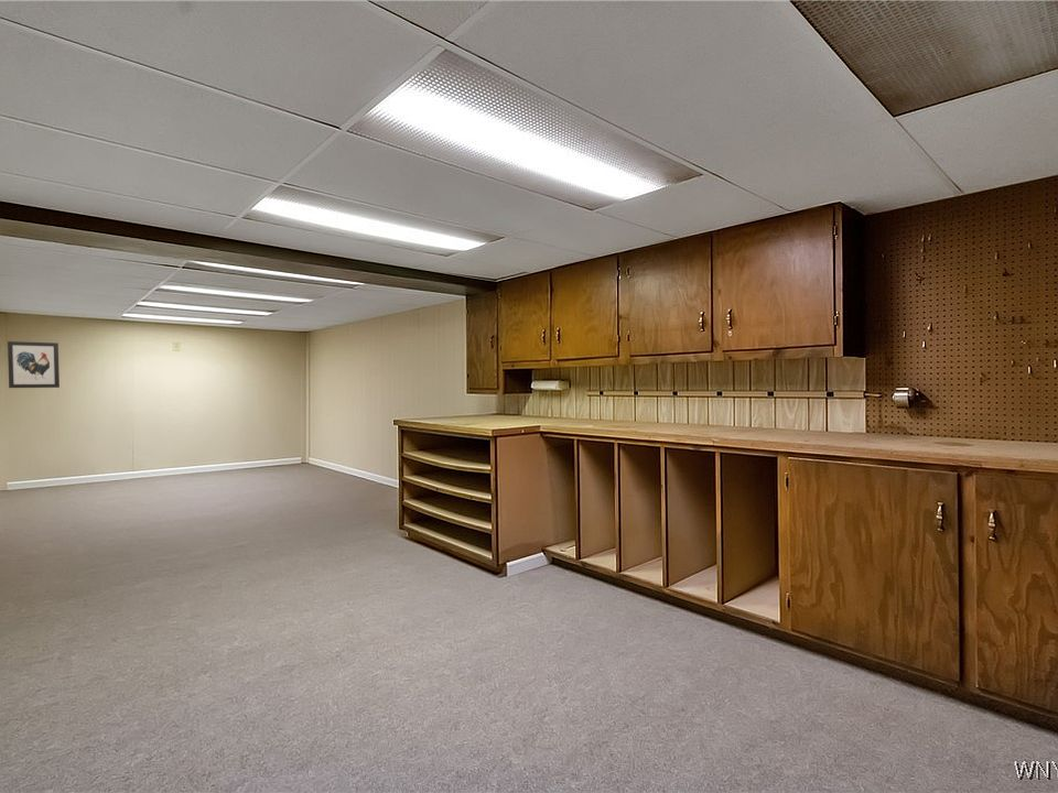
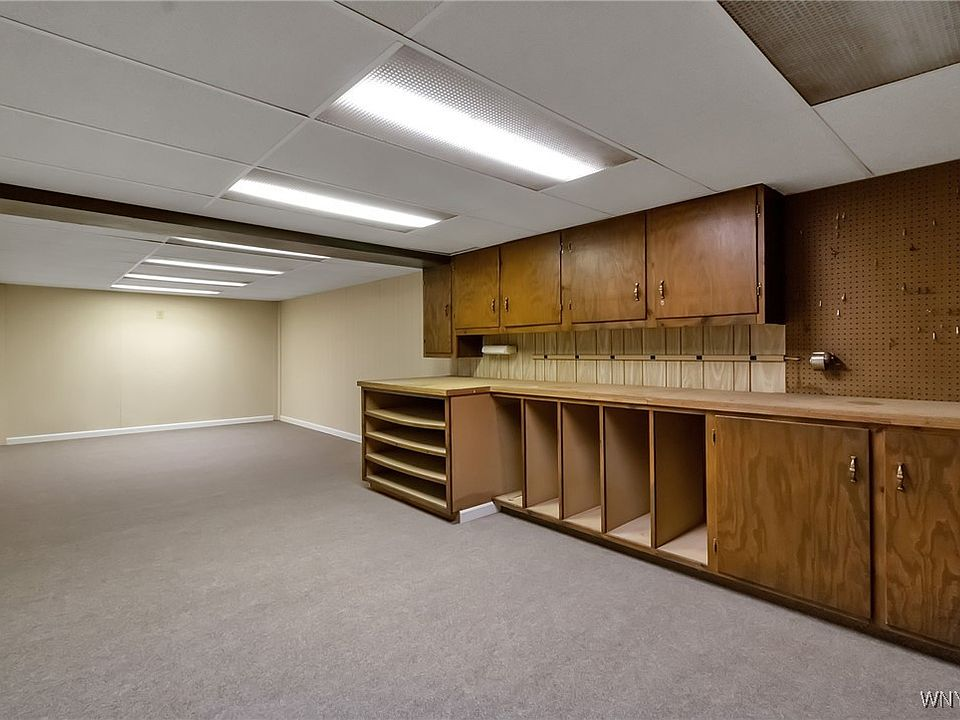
- wall art (33, 365)
